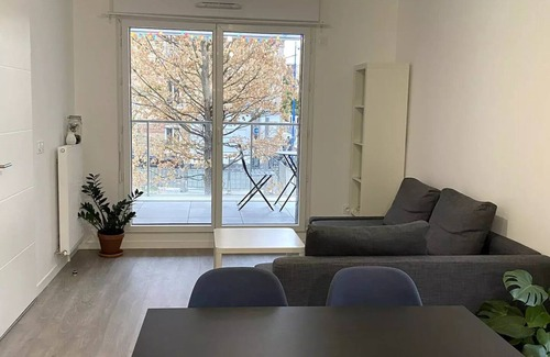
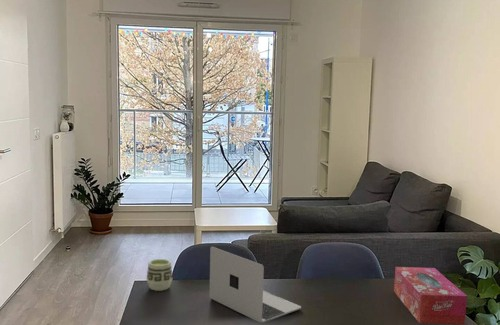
+ laptop (255, 277)
+ tissue box (427, 293)
+ cup (159, 274)
